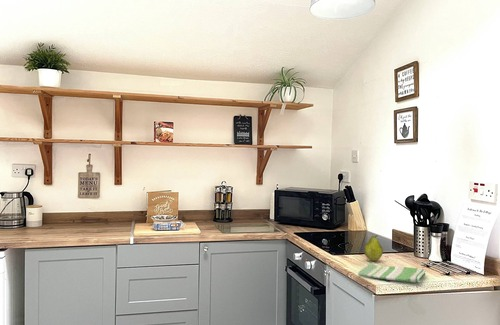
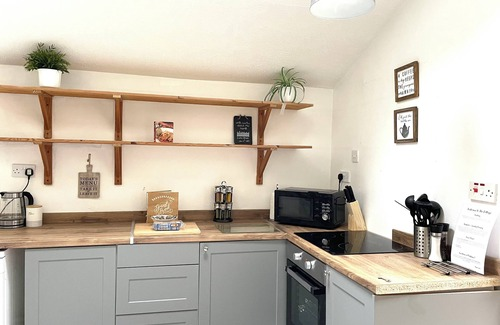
- fruit (373, 248)
- dish towel (392, 272)
